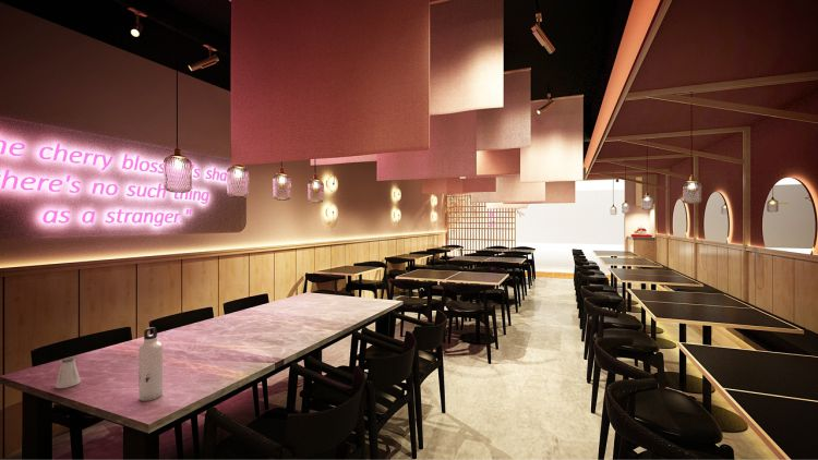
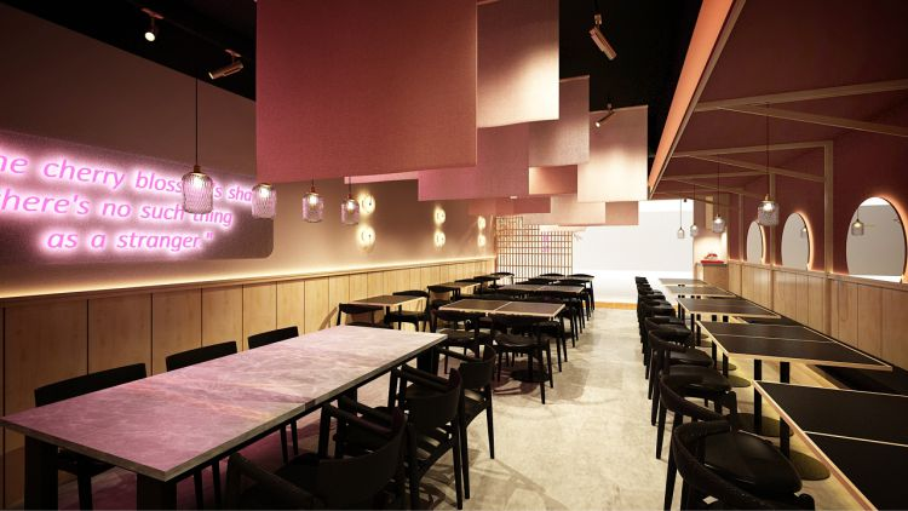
- saltshaker (68, 371)
- water bottle (151, 362)
